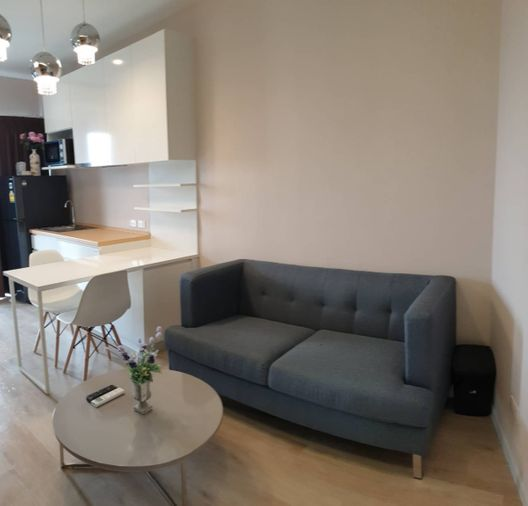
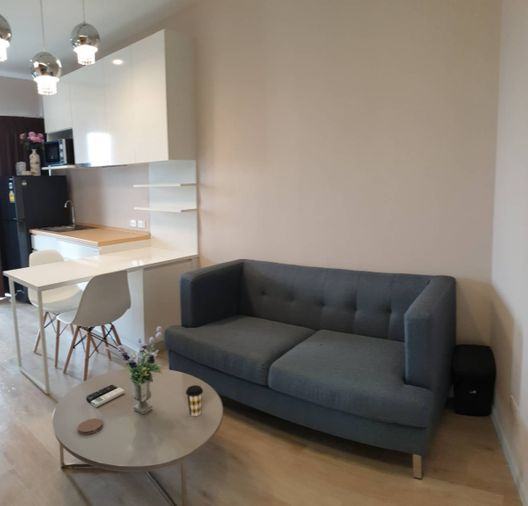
+ coaster (90, 426)
+ coffee cup (194, 400)
